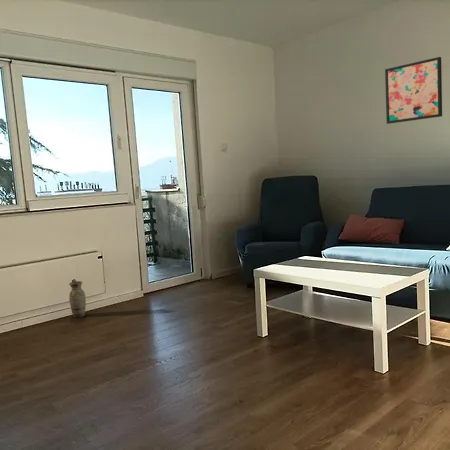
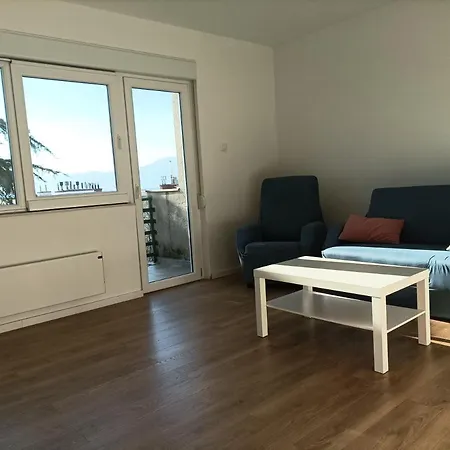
- wall art (412, 92)
- ceramic jug (76, 297)
